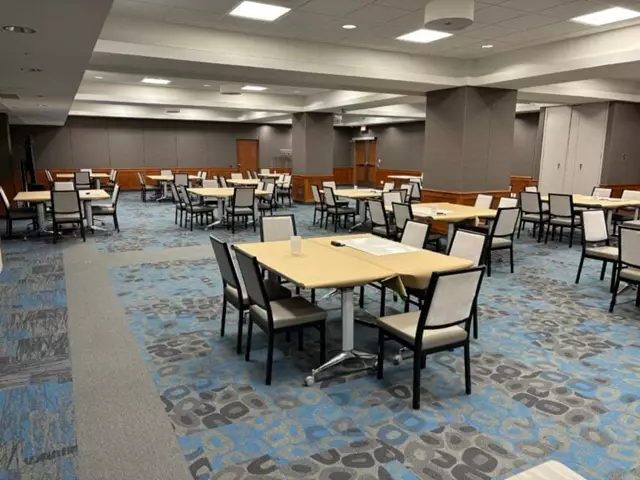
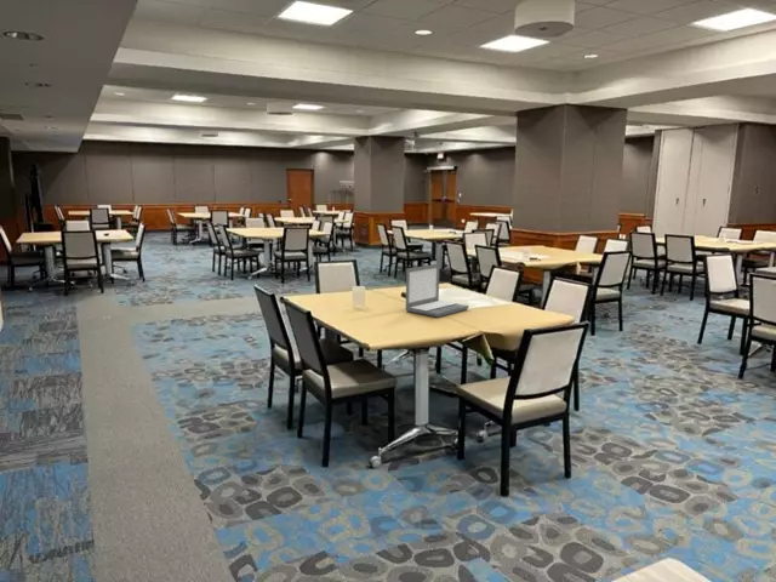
+ laptop (438, 289)
